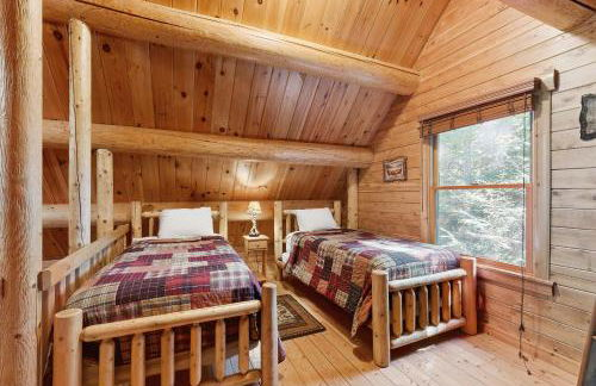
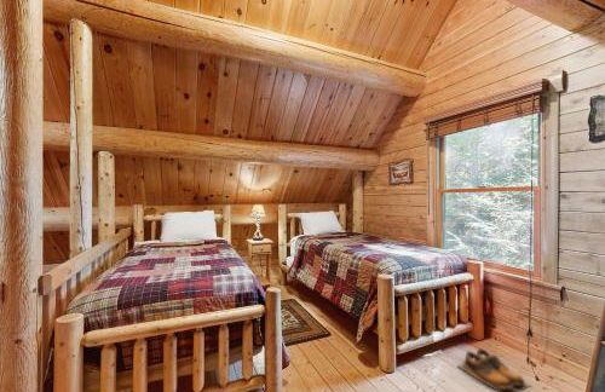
+ shoes (491, 367)
